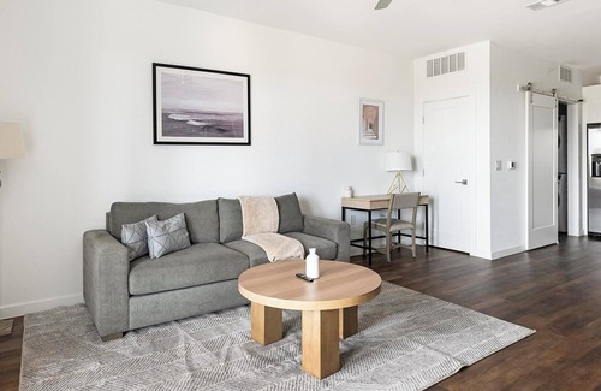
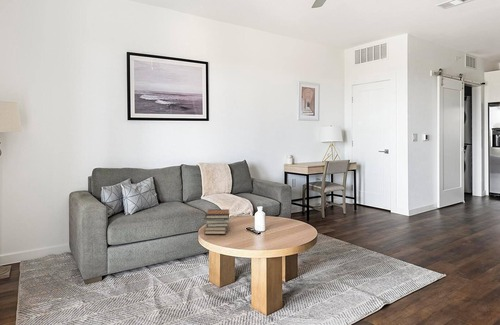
+ book stack (217, 221)
